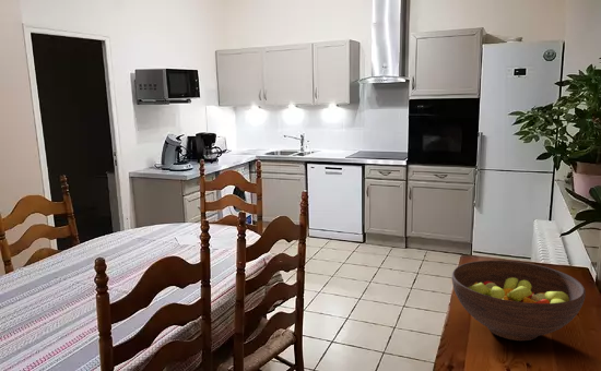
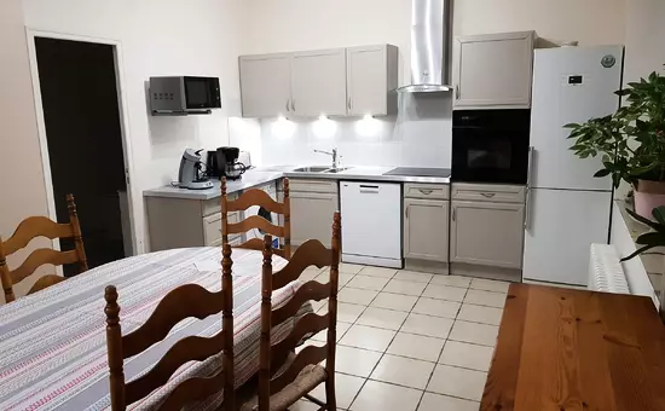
- fruit bowl (512, 304)
